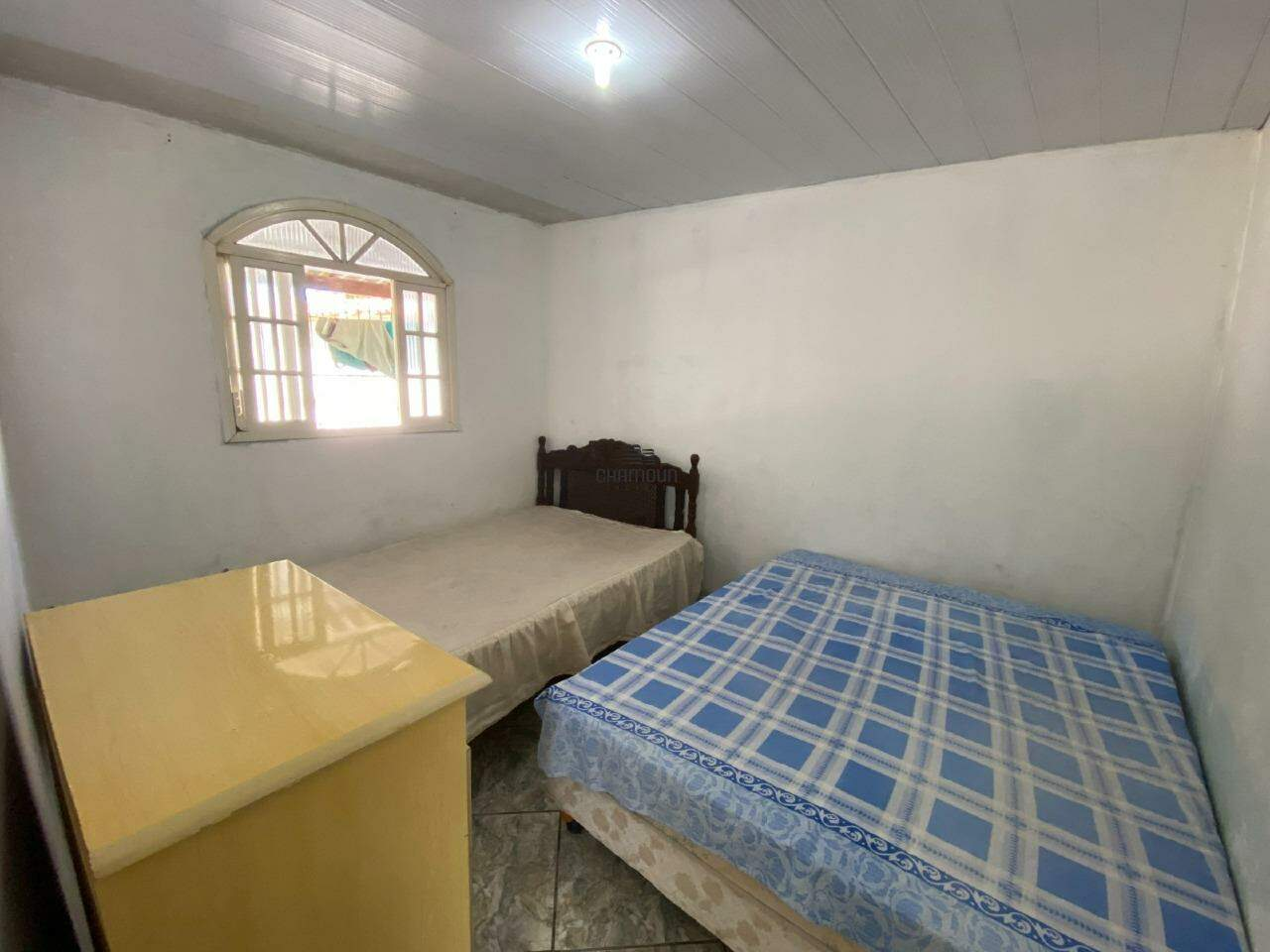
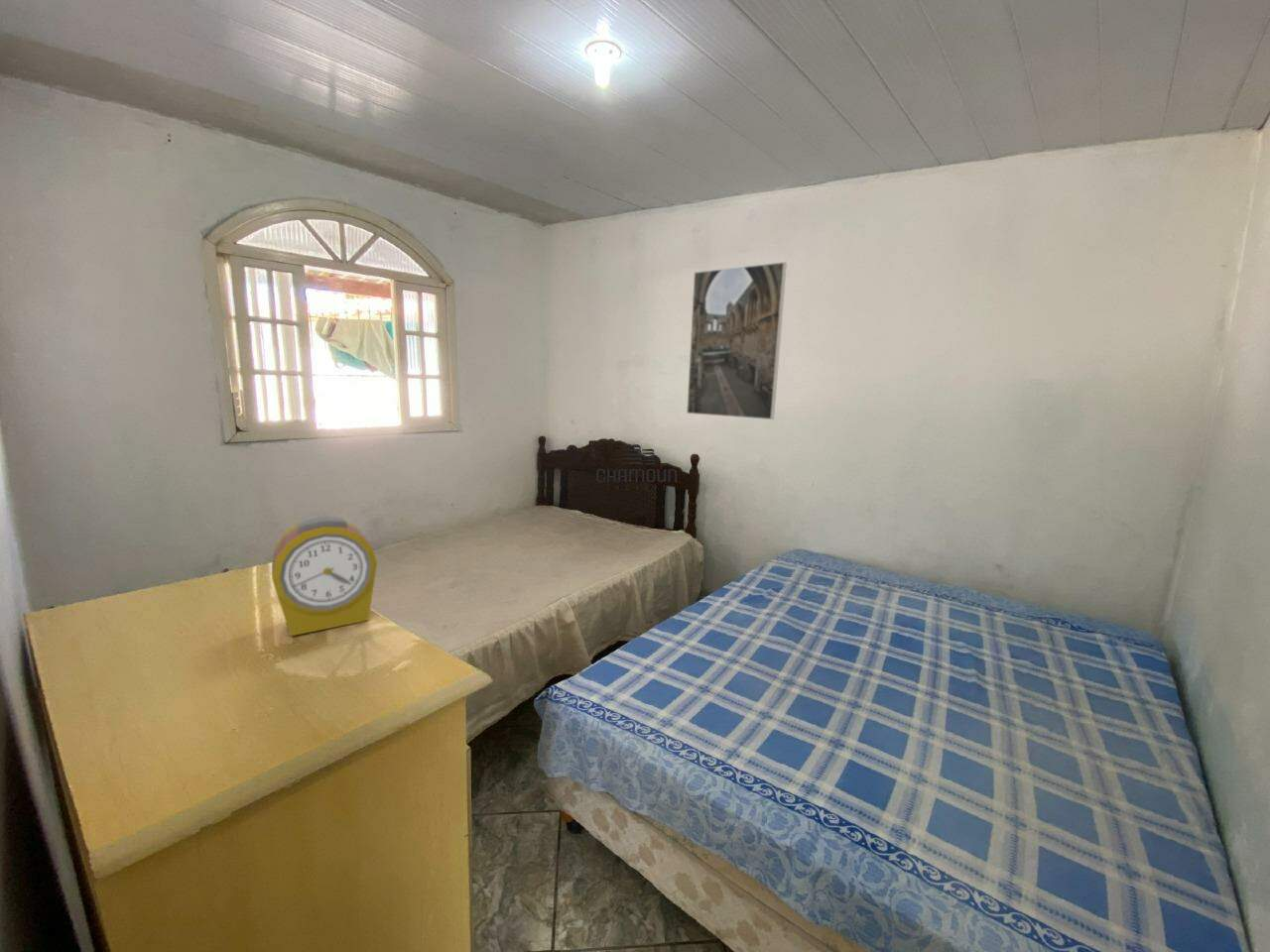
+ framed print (732, 343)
+ alarm clock (325, 569)
